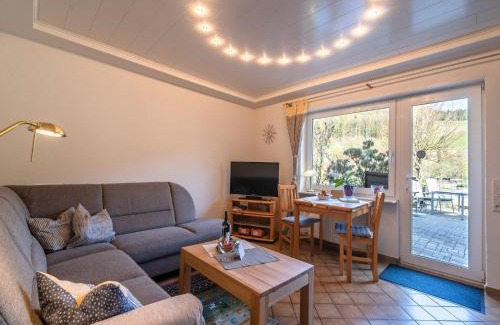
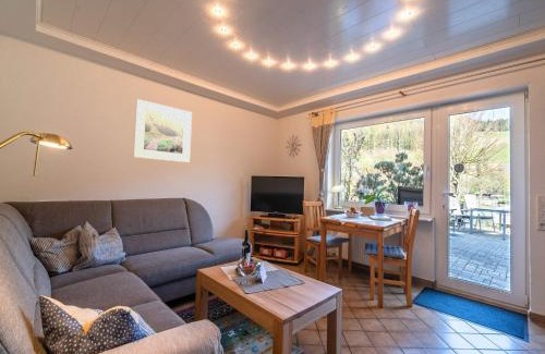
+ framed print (165, 133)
